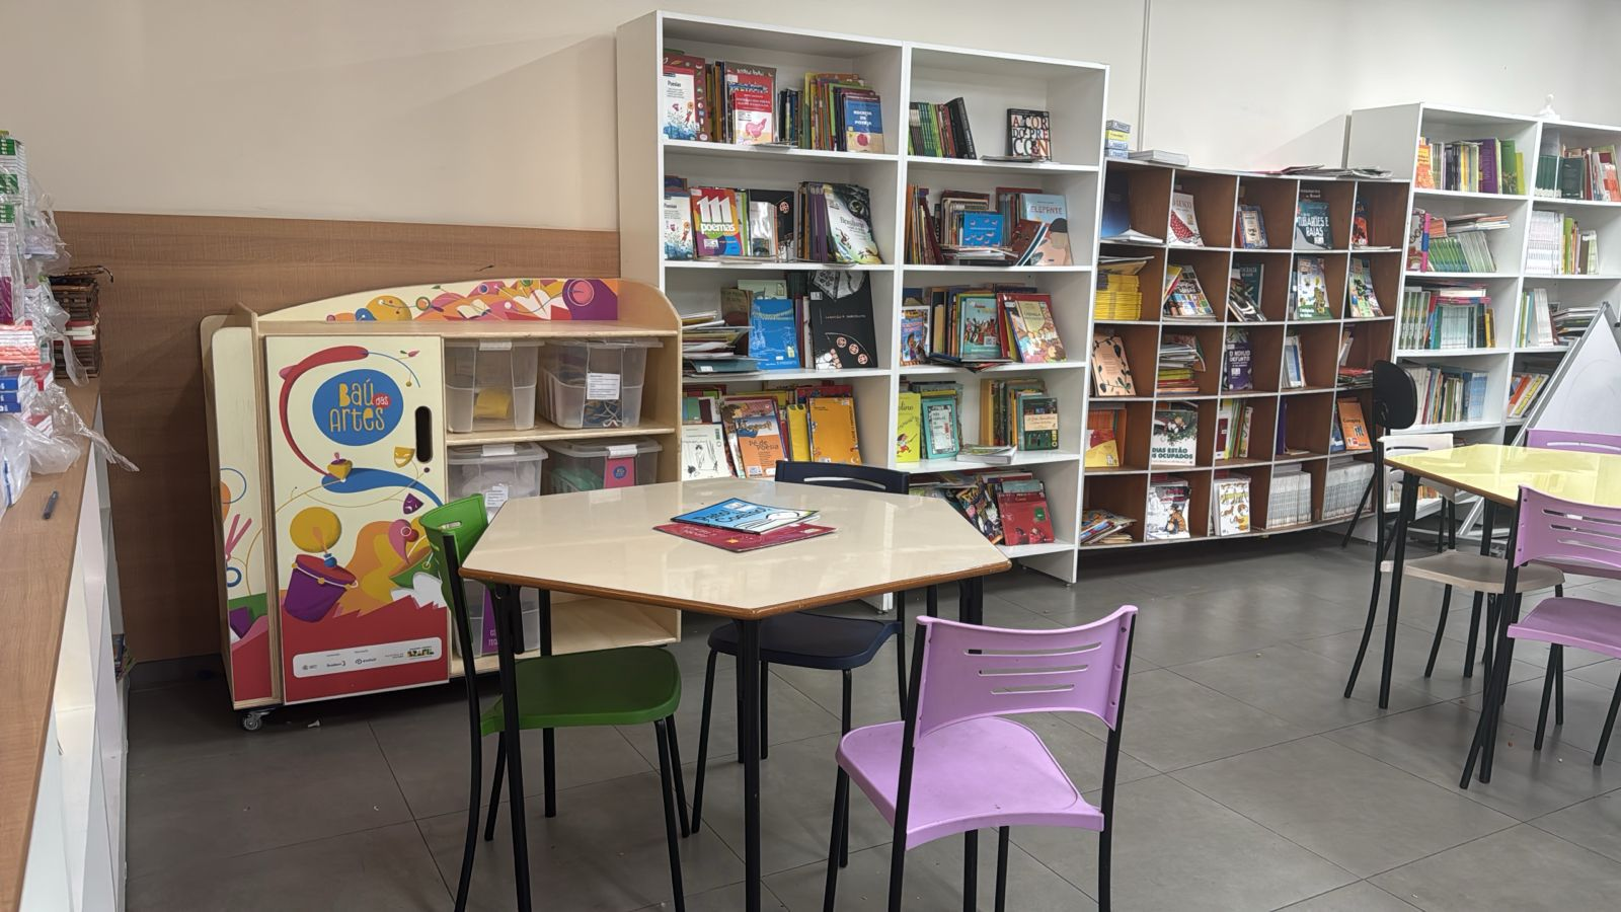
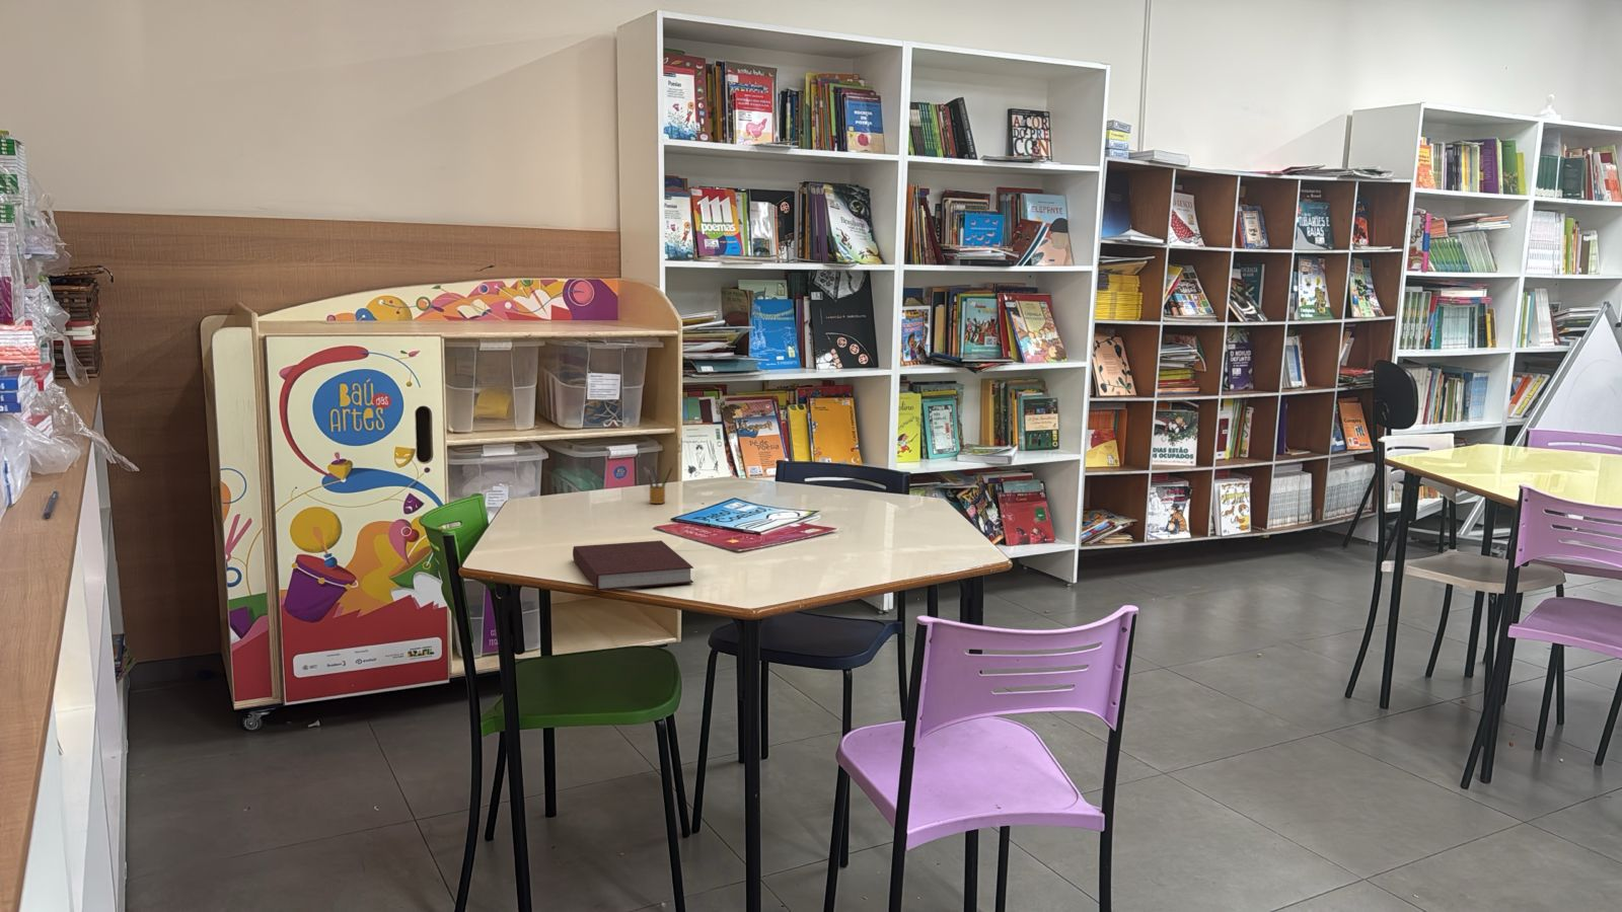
+ pencil box (657, 482)
+ notebook (631, 563)
